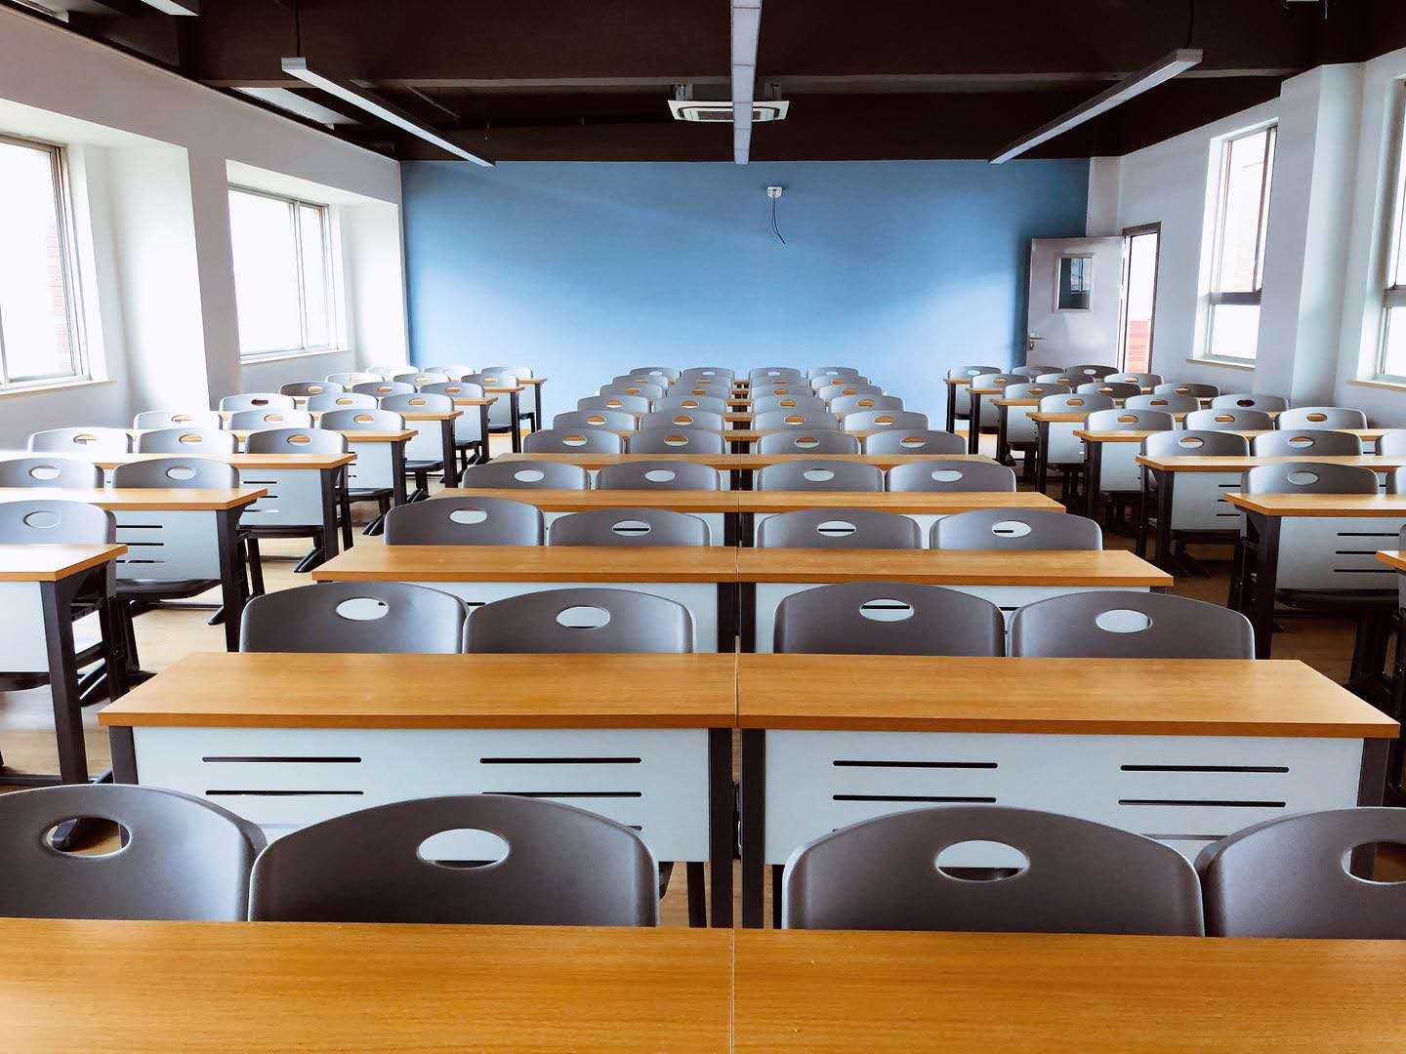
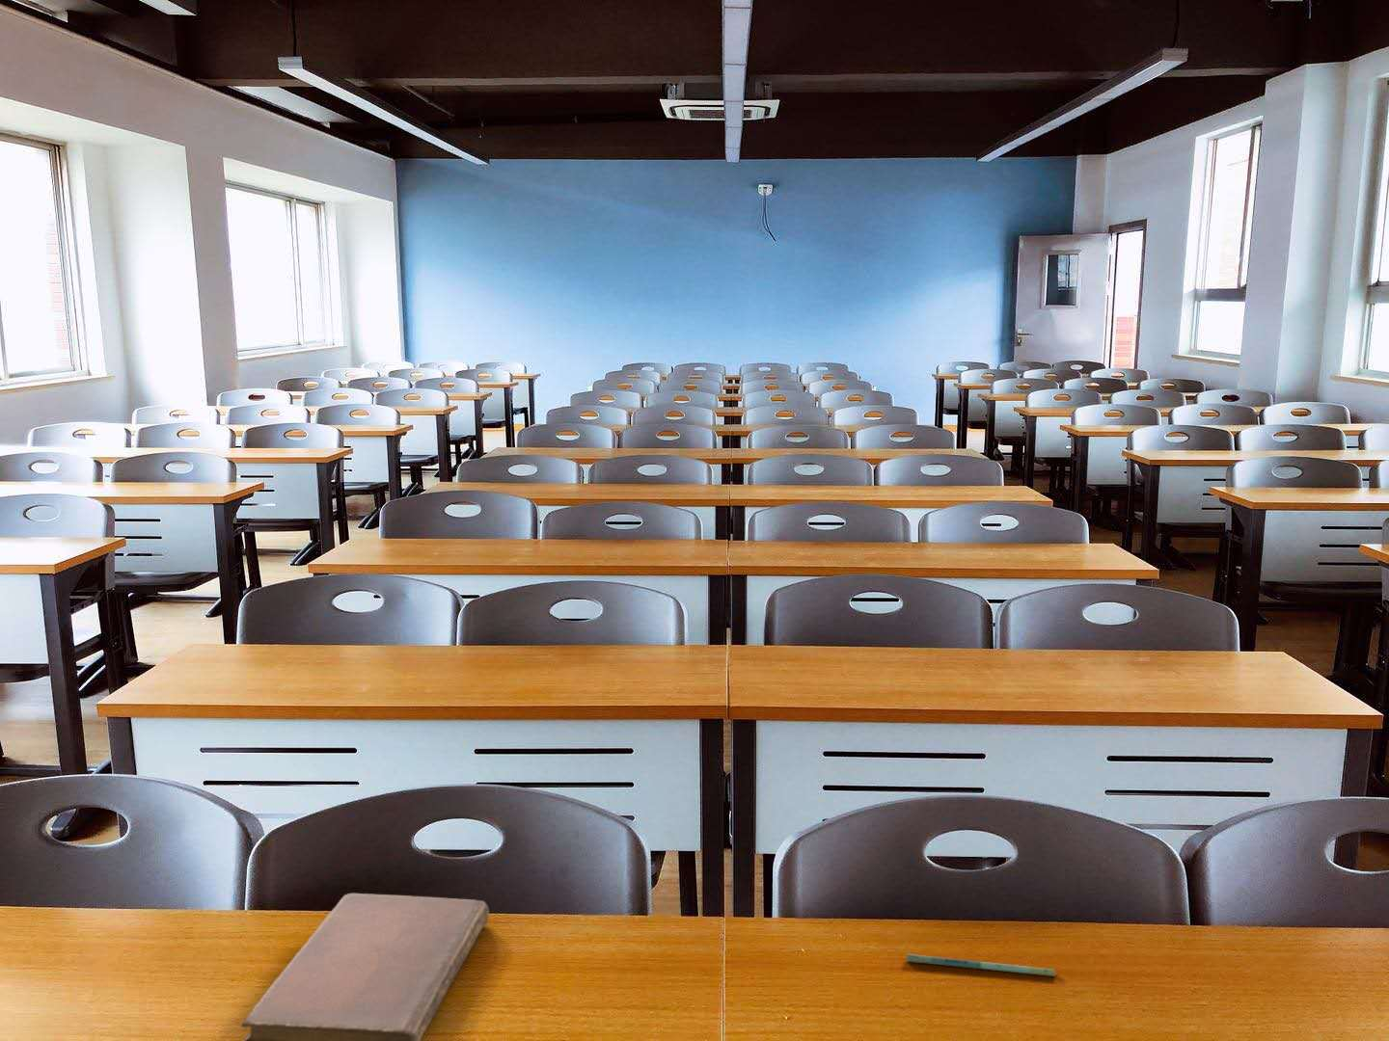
+ notebook (376, 967)
+ pen (979, 964)
